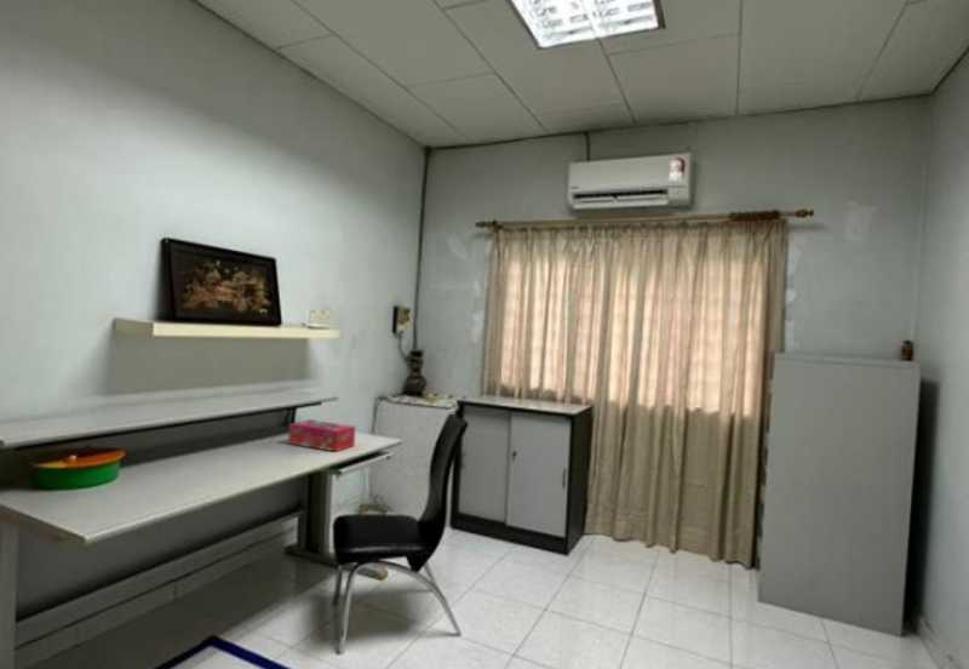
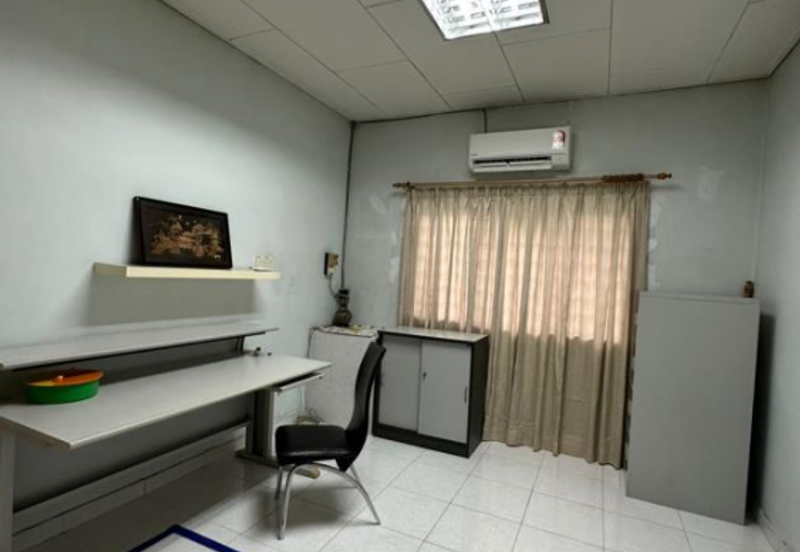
- tissue box (322, 434)
